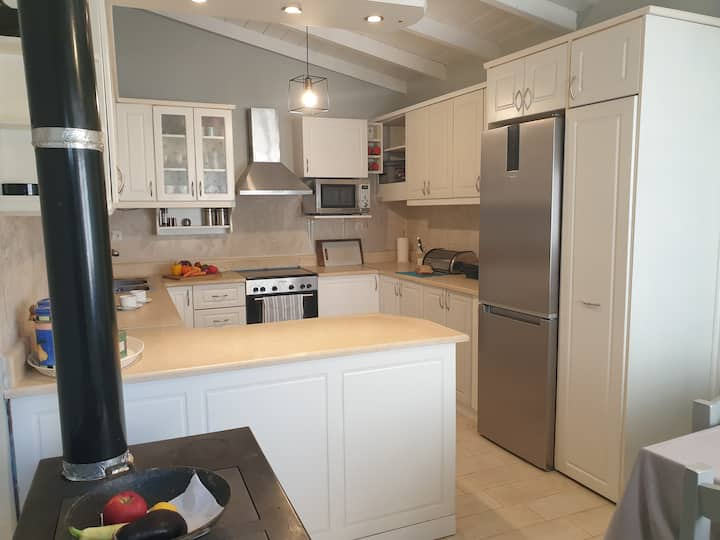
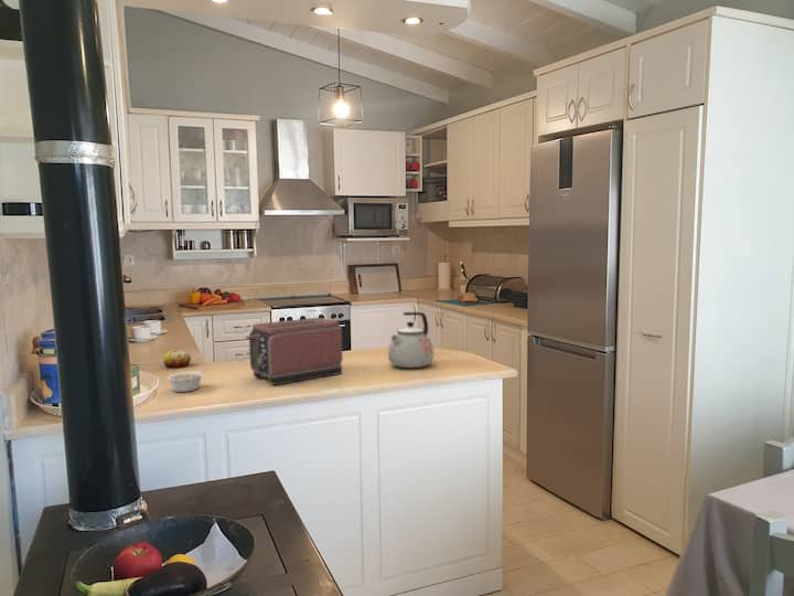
+ fruit (178, 358)
+ toaster (291, 350)
+ legume (186, 380)
+ kettle (410, 338)
